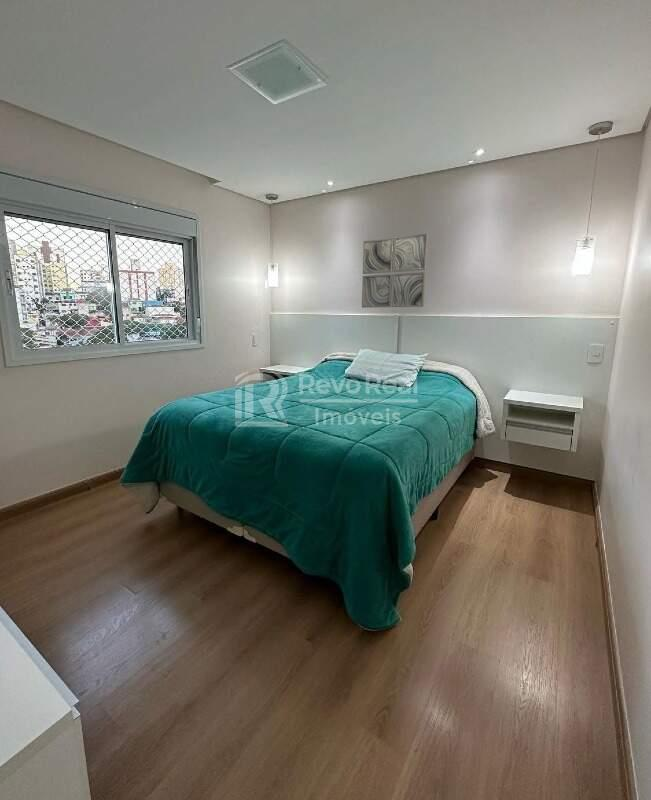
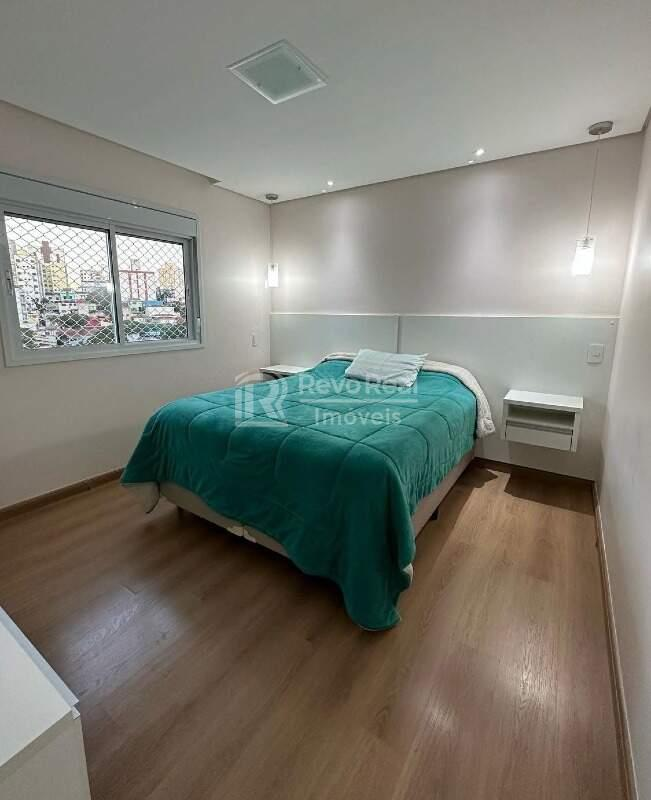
- wall art (392, 274)
